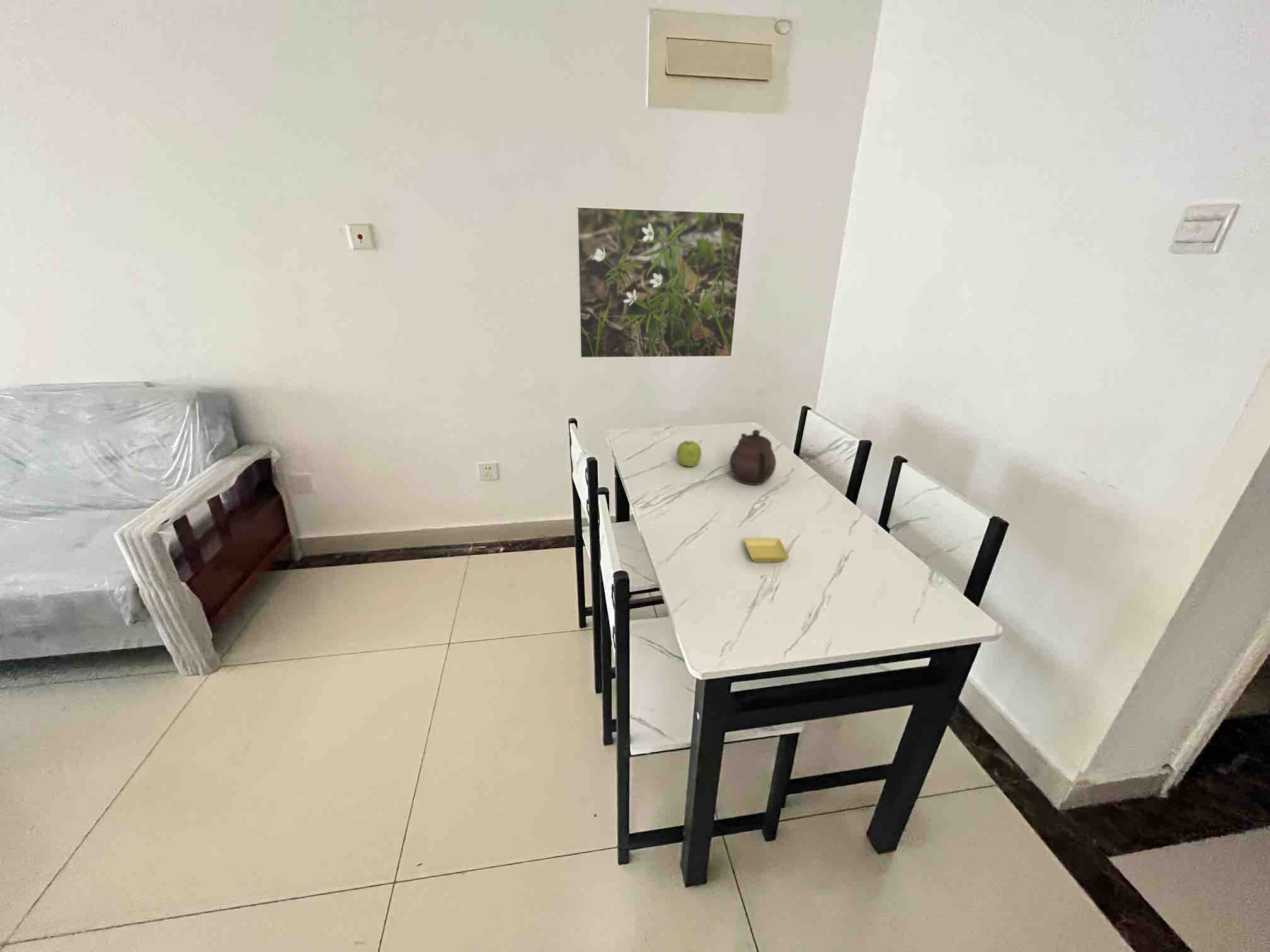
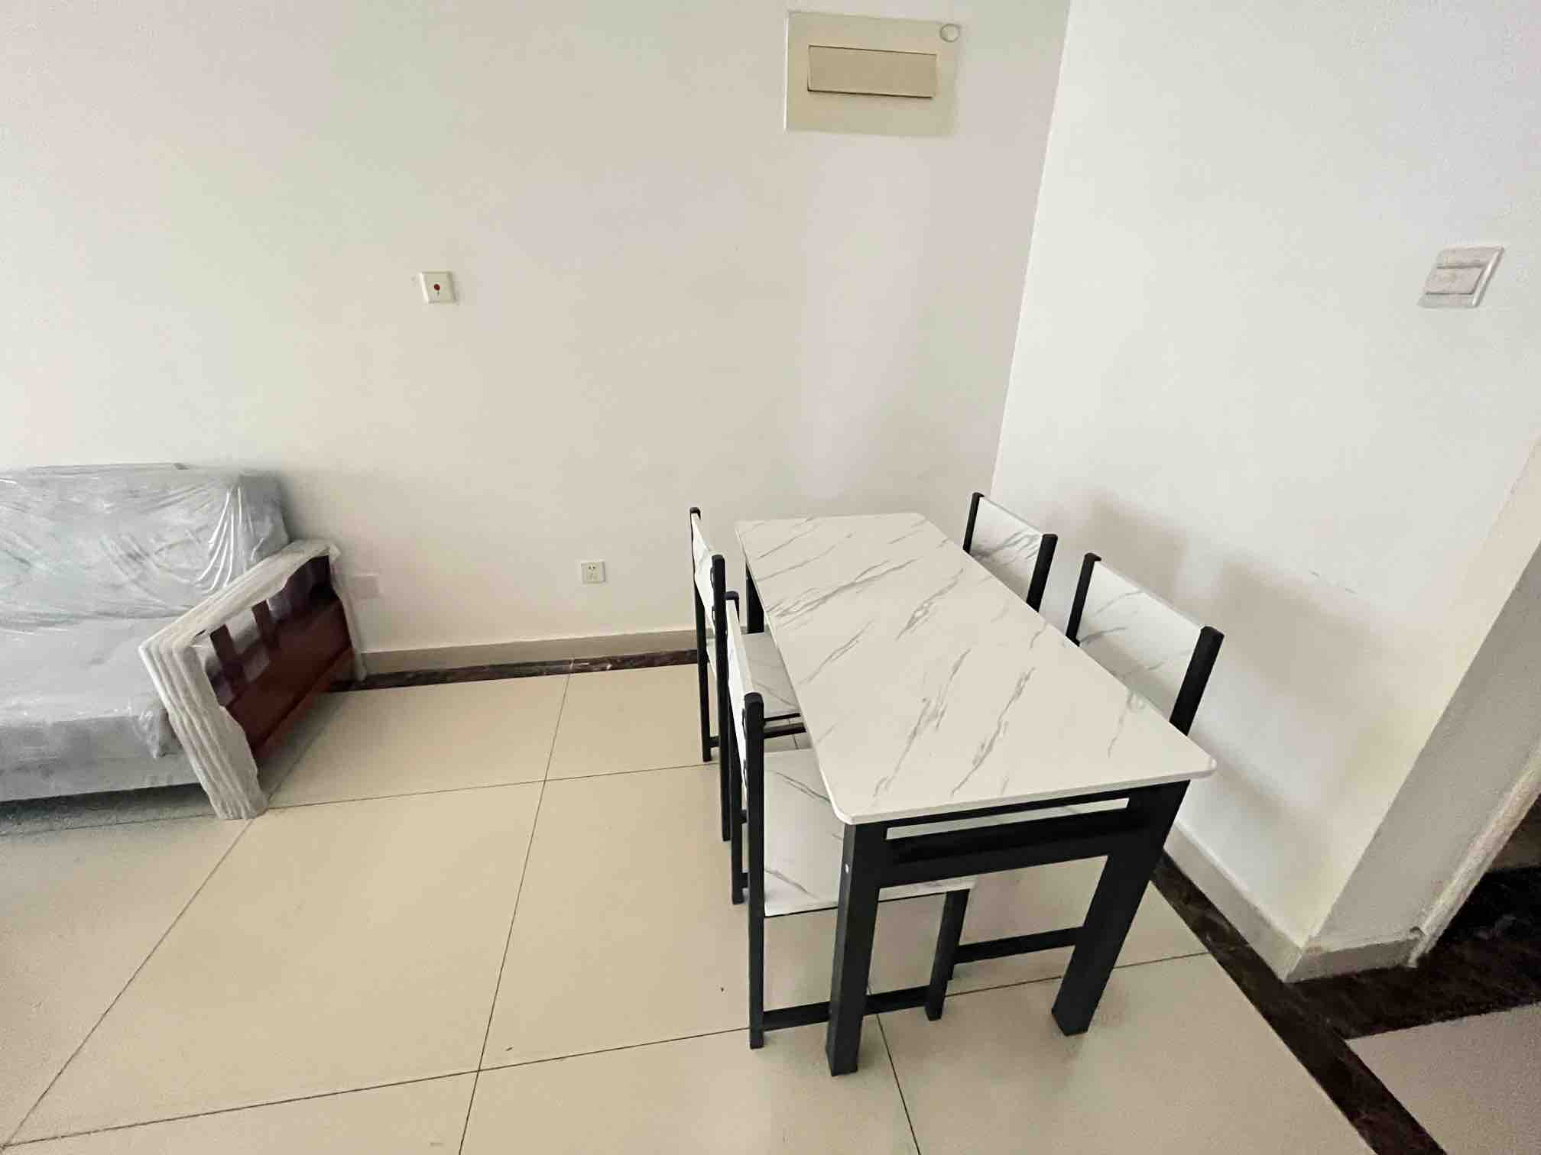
- saucer (765, 551)
- fruit (689, 452)
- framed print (660, 287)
- teapot (754, 456)
